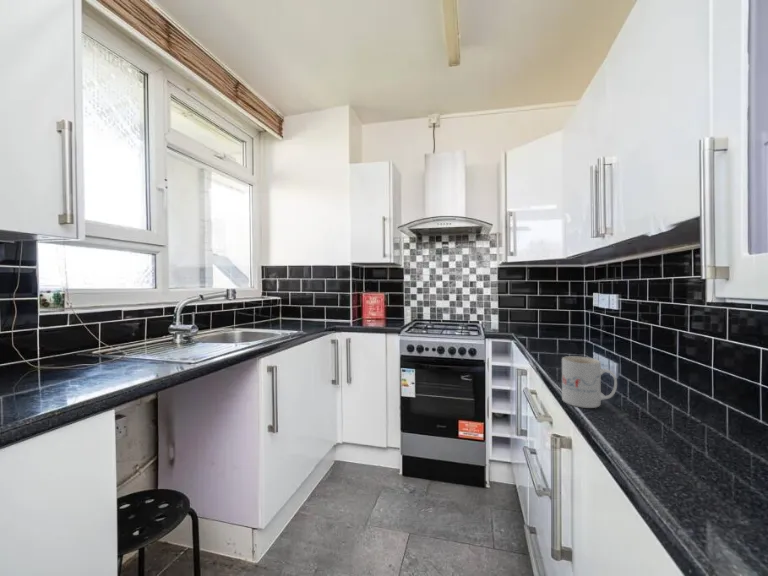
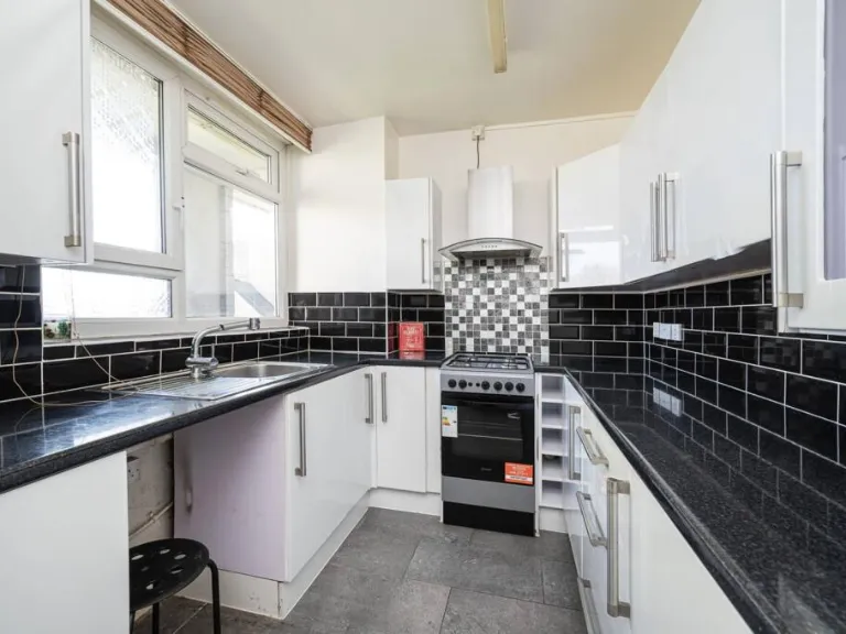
- mug (588, 382)
